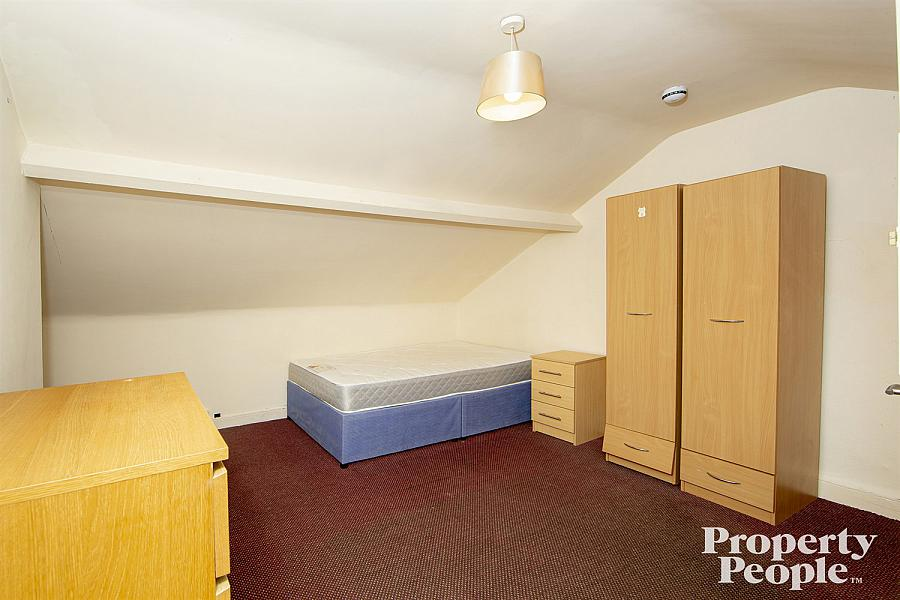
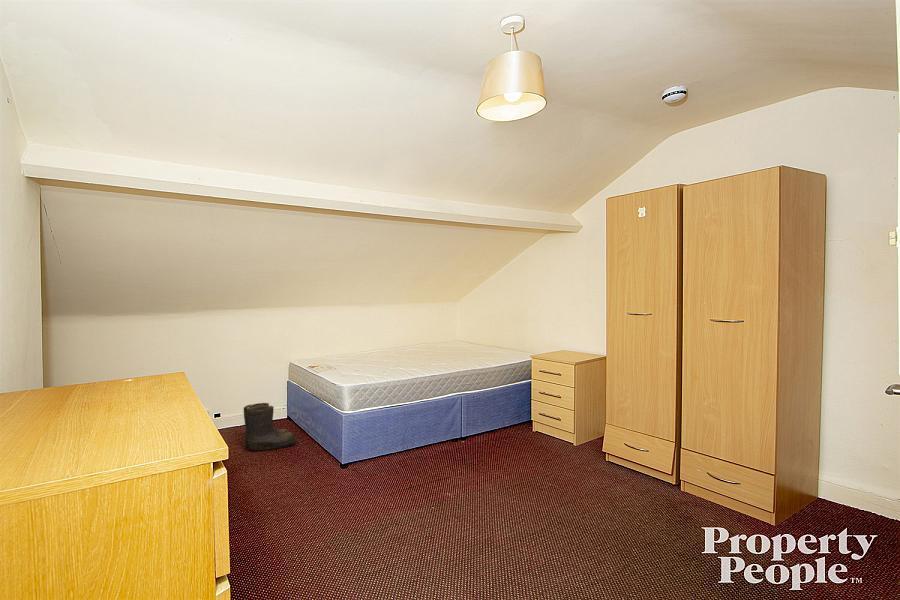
+ boots (270, 424)
